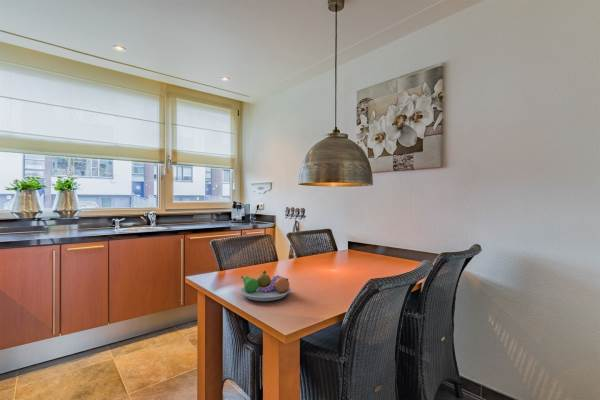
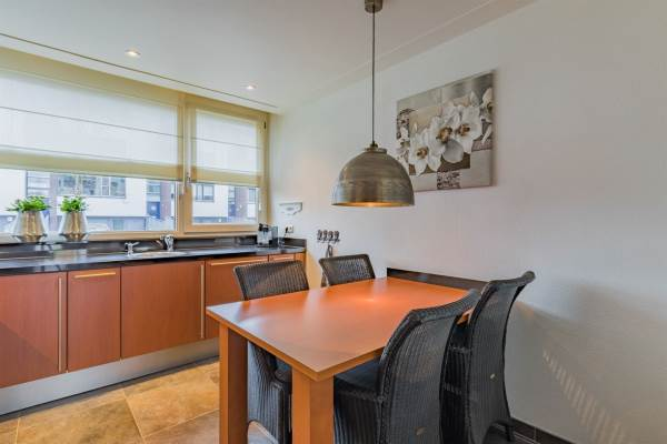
- fruit bowl (264, 284)
